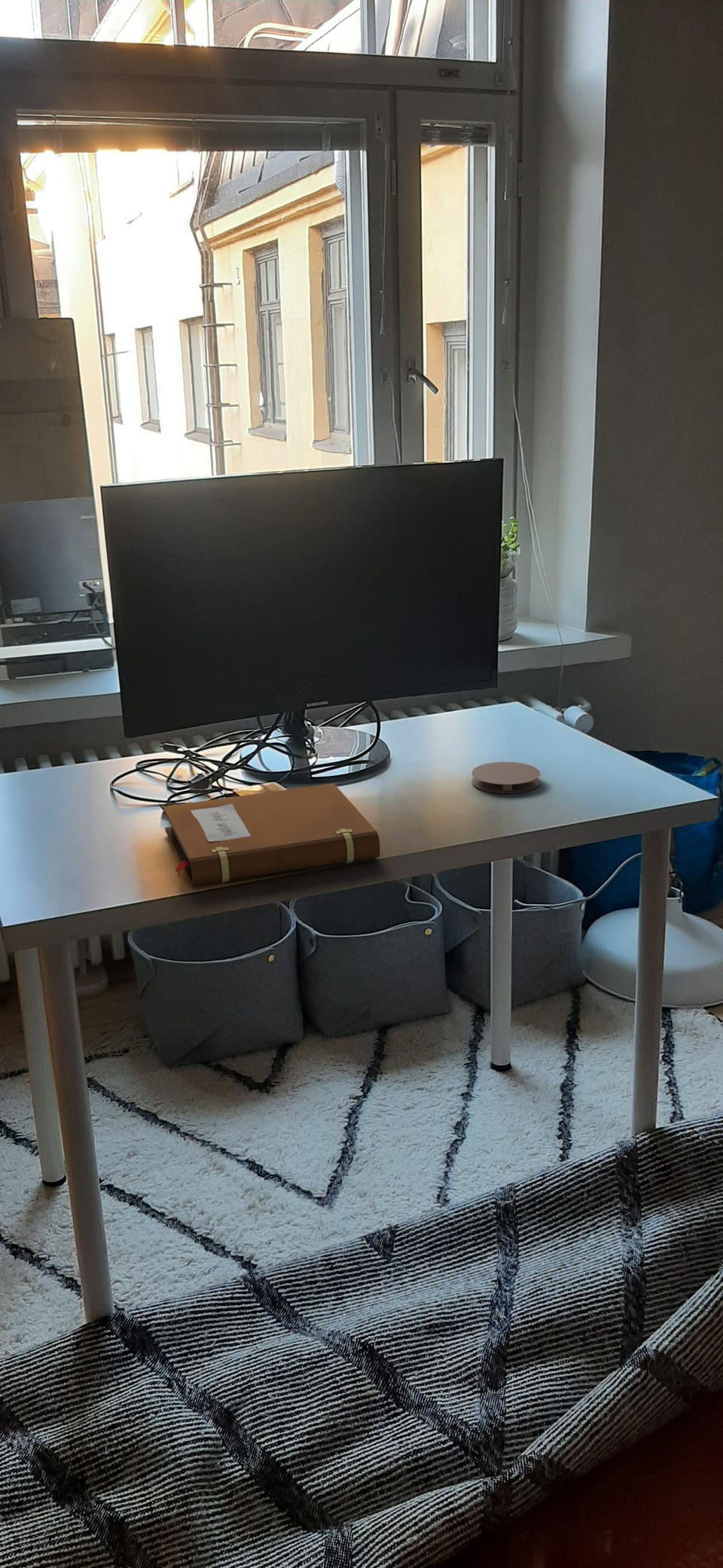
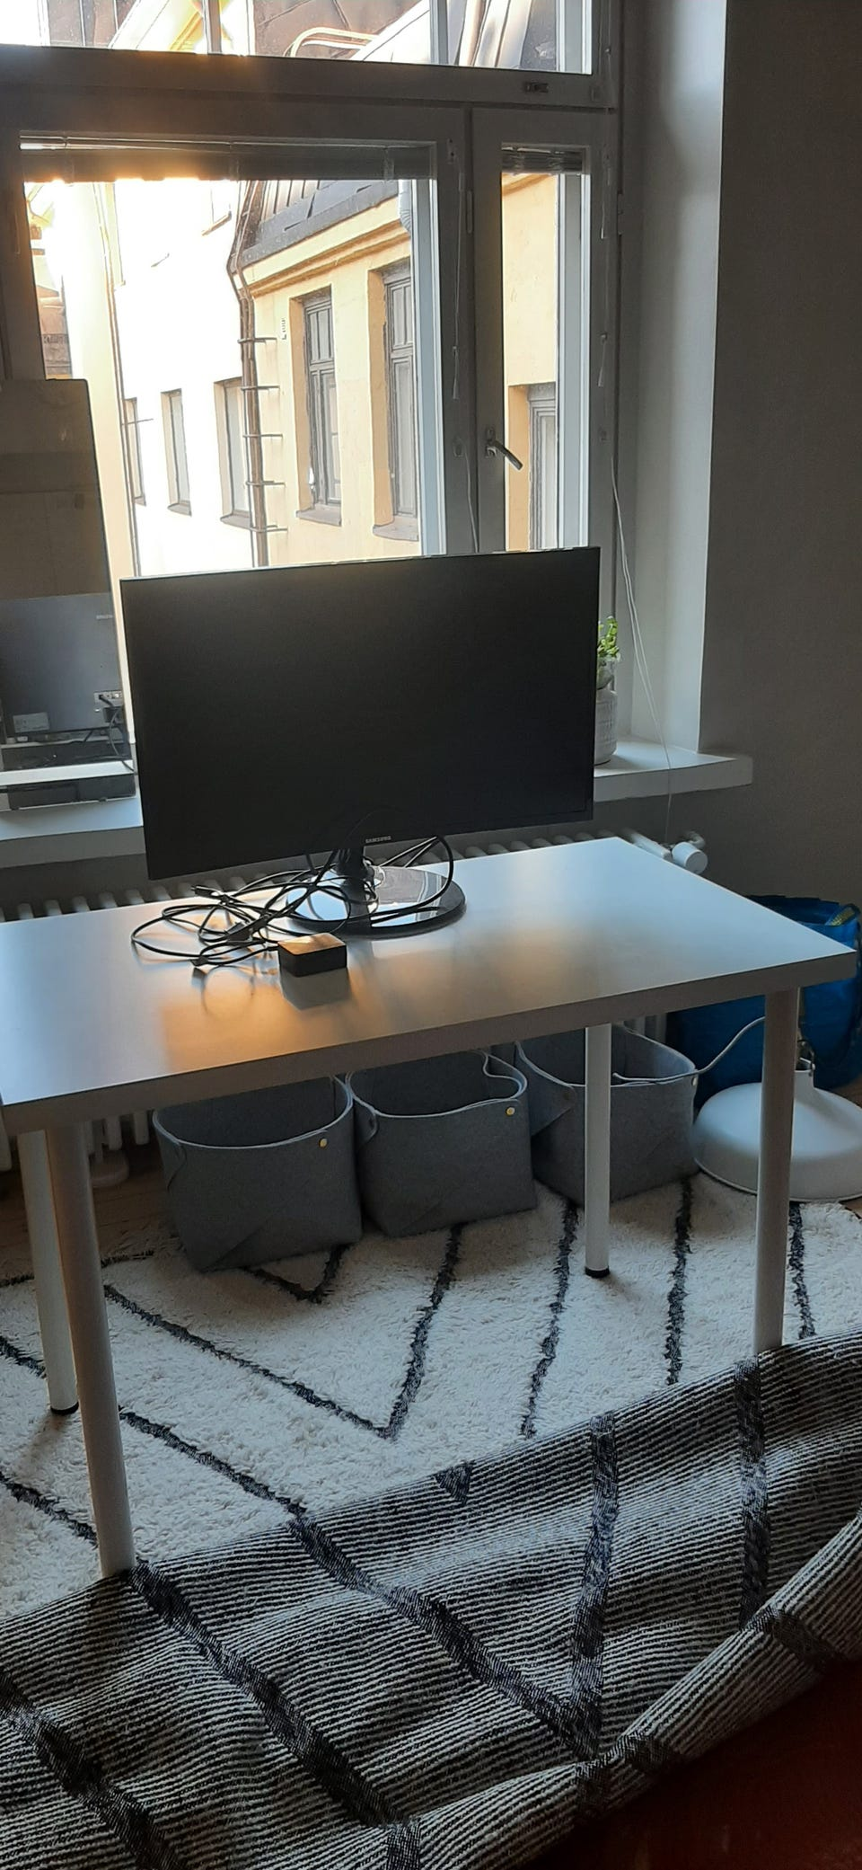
- coaster (505, 777)
- notebook (264, 833)
